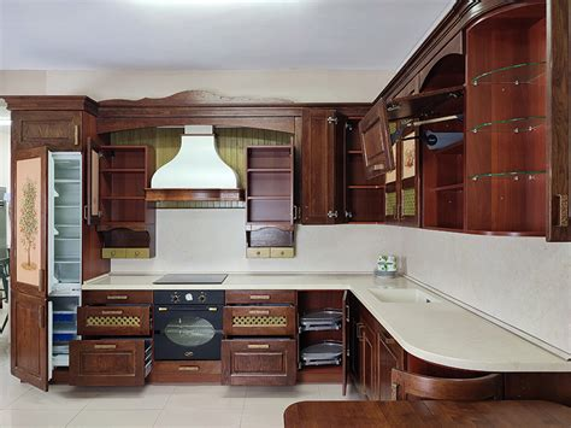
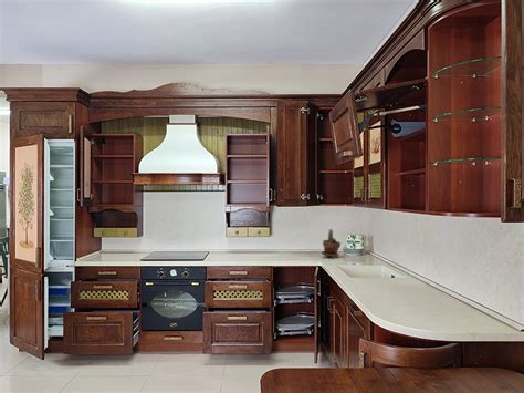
+ potted plant (331, 242)
